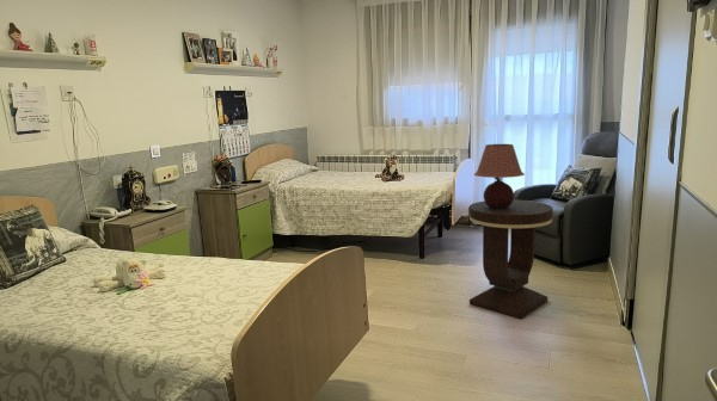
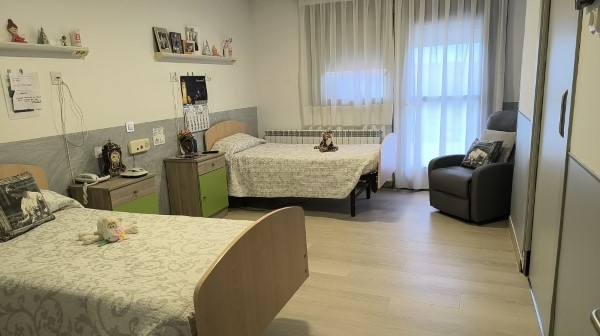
- table lamp (498, 175)
- side table (510, 254)
